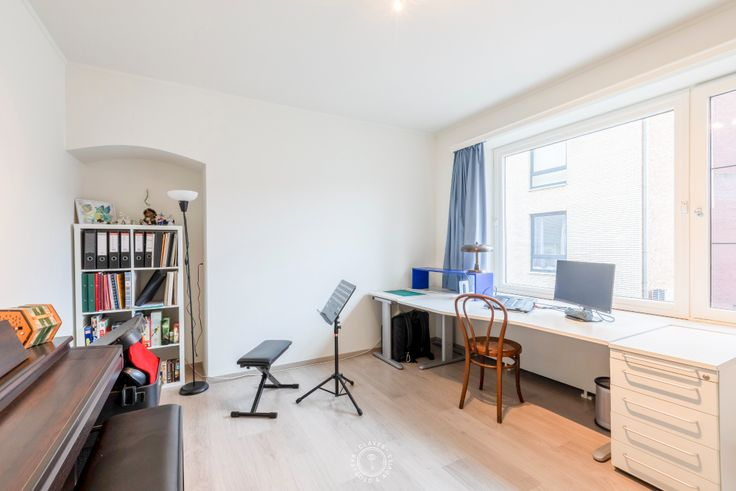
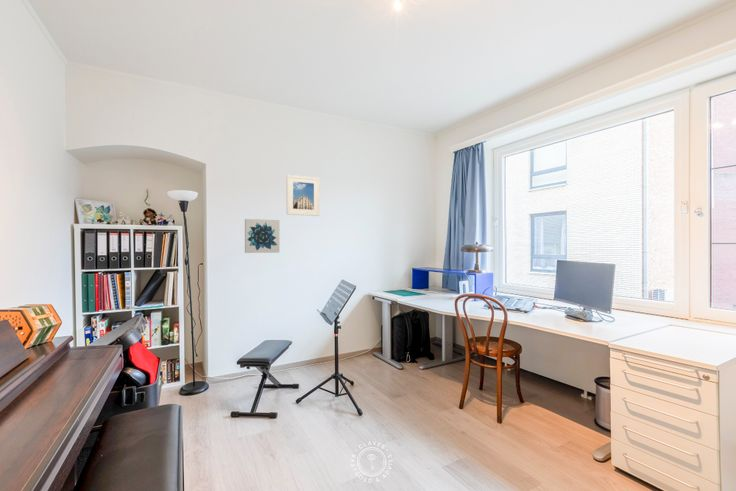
+ wall art (262, 236)
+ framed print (303, 195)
